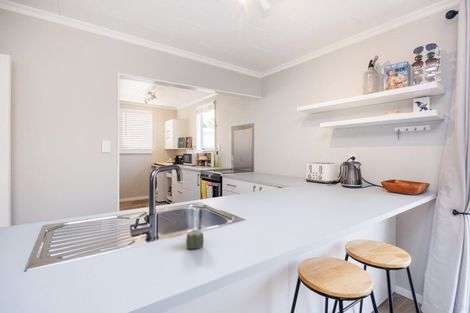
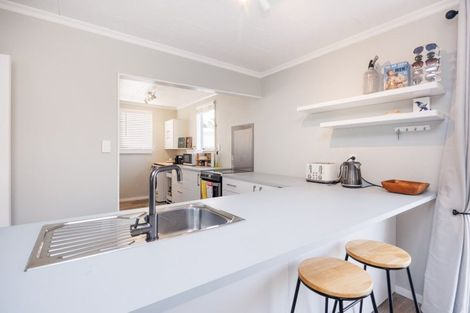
- cup (194, 236)
